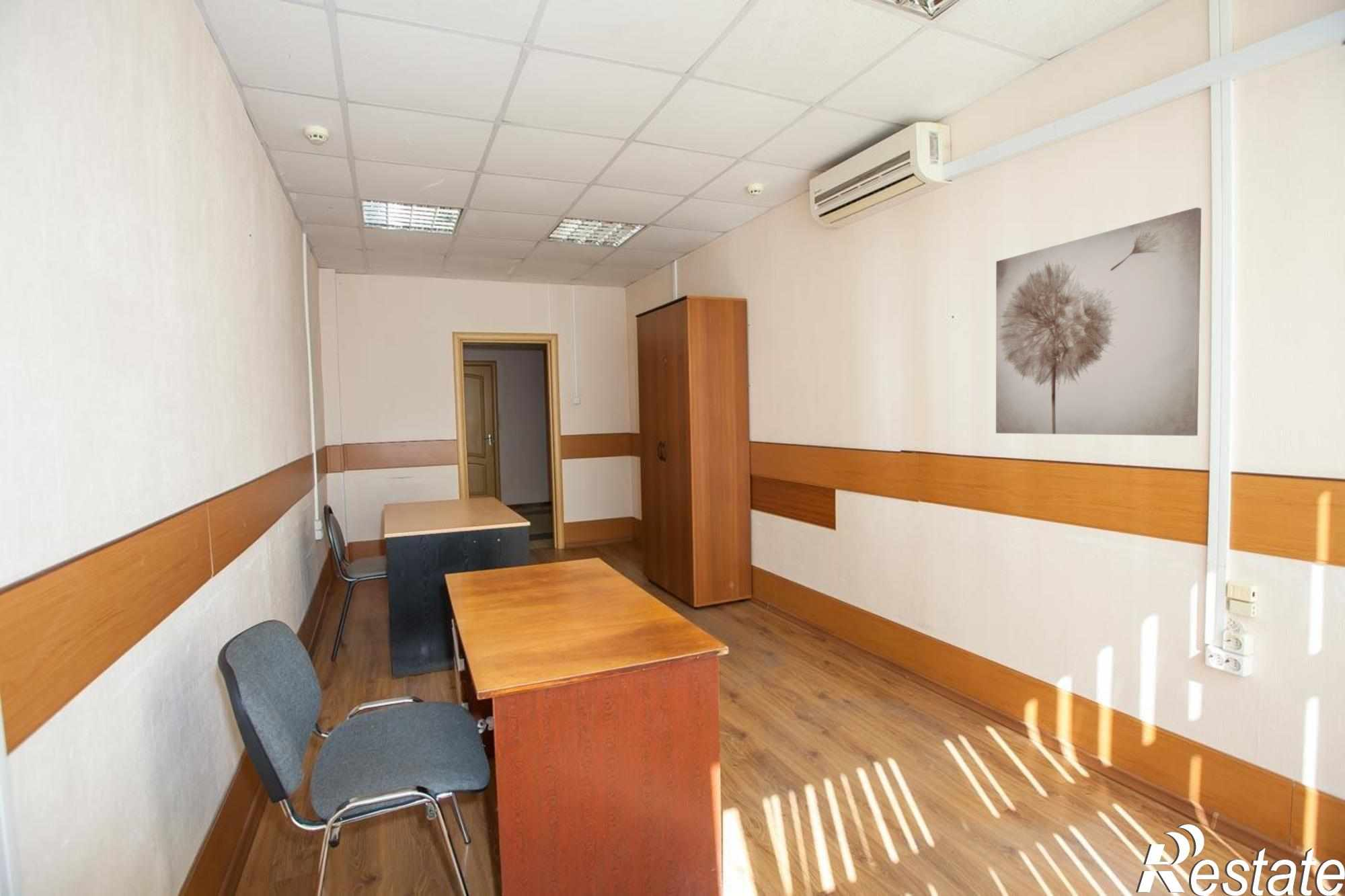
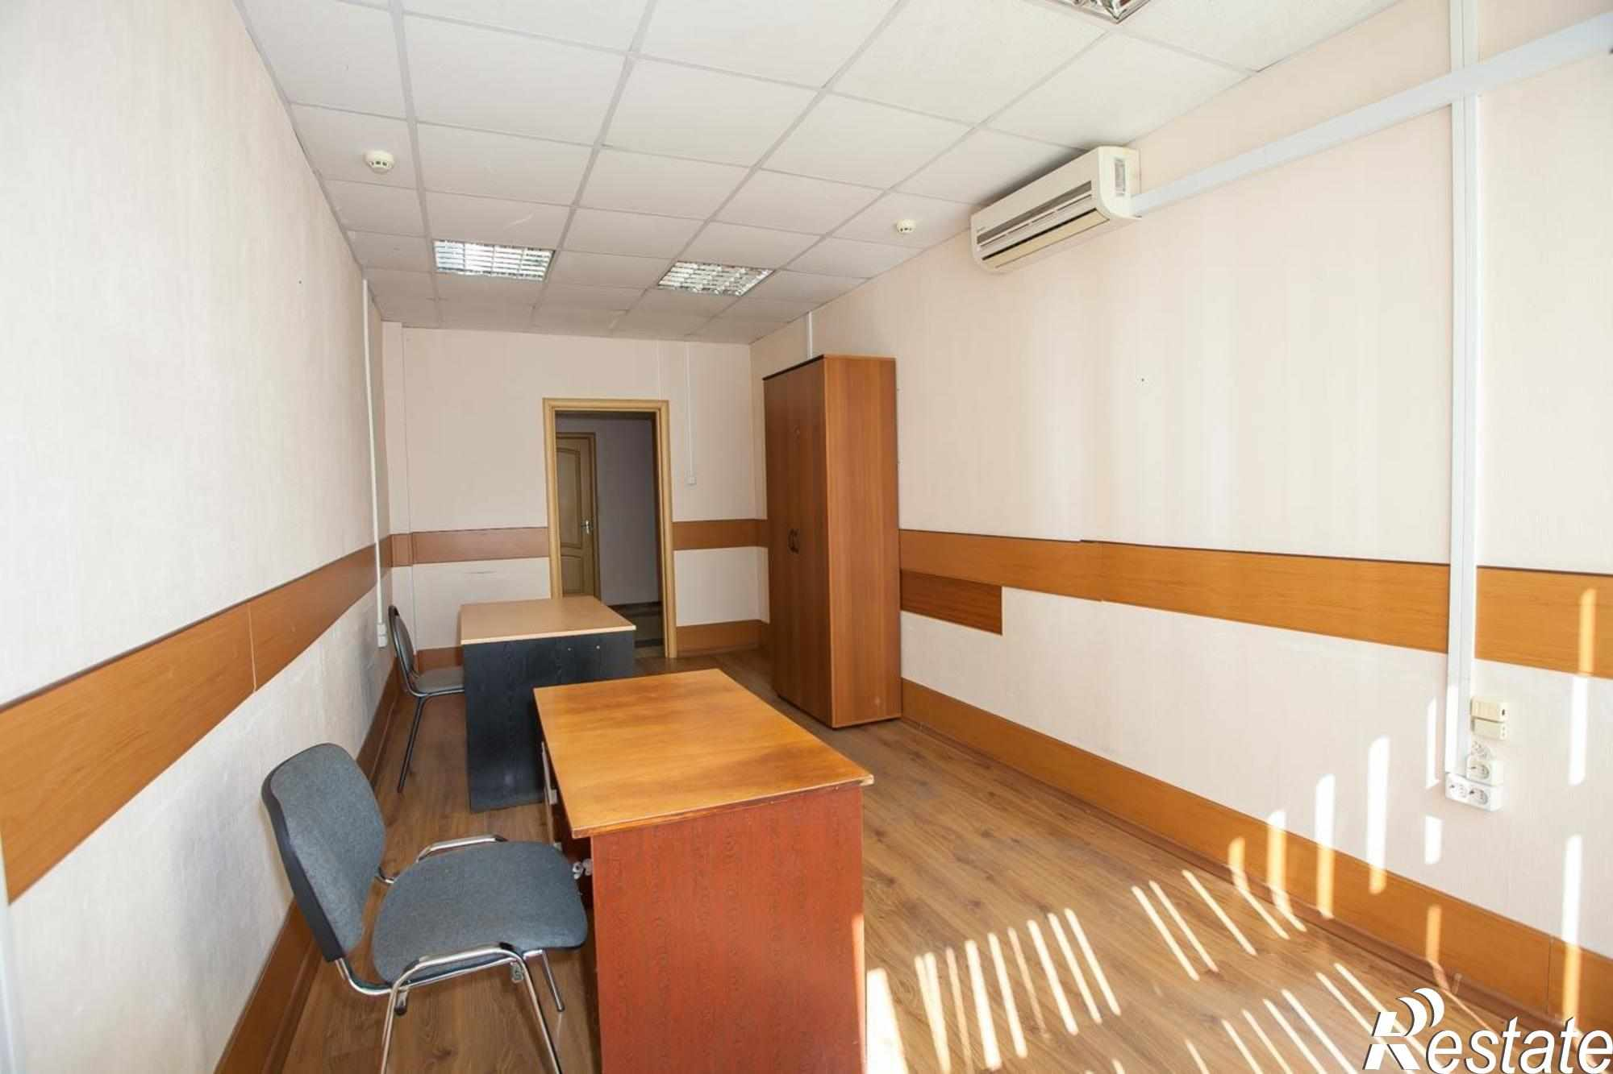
- wall art (1083, 337)
